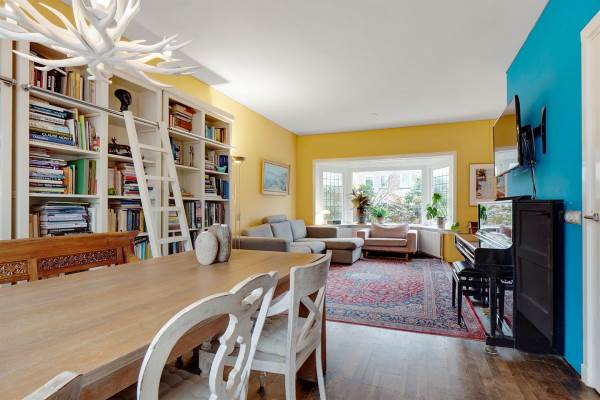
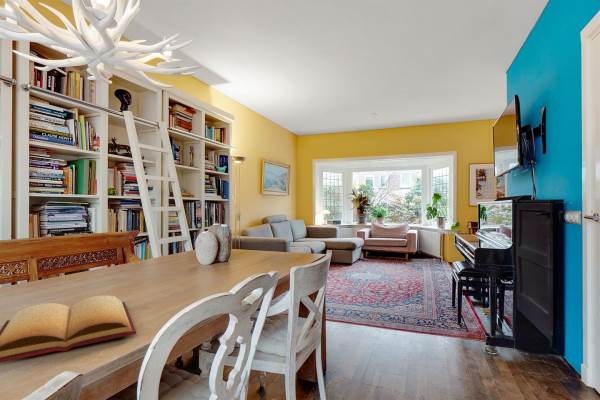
+ bible (68, 321)
